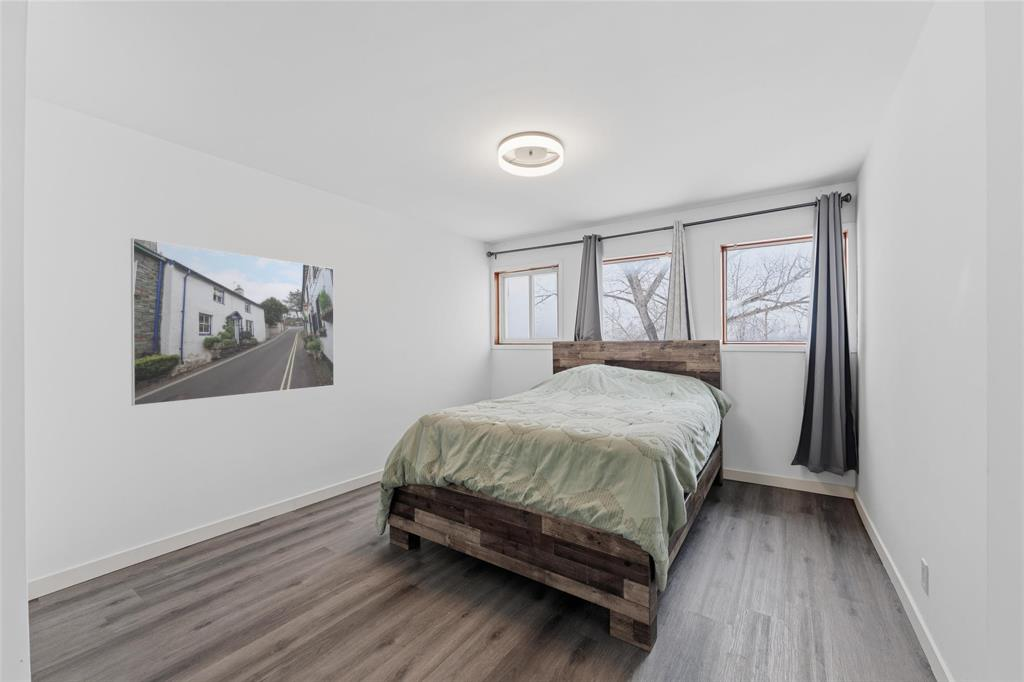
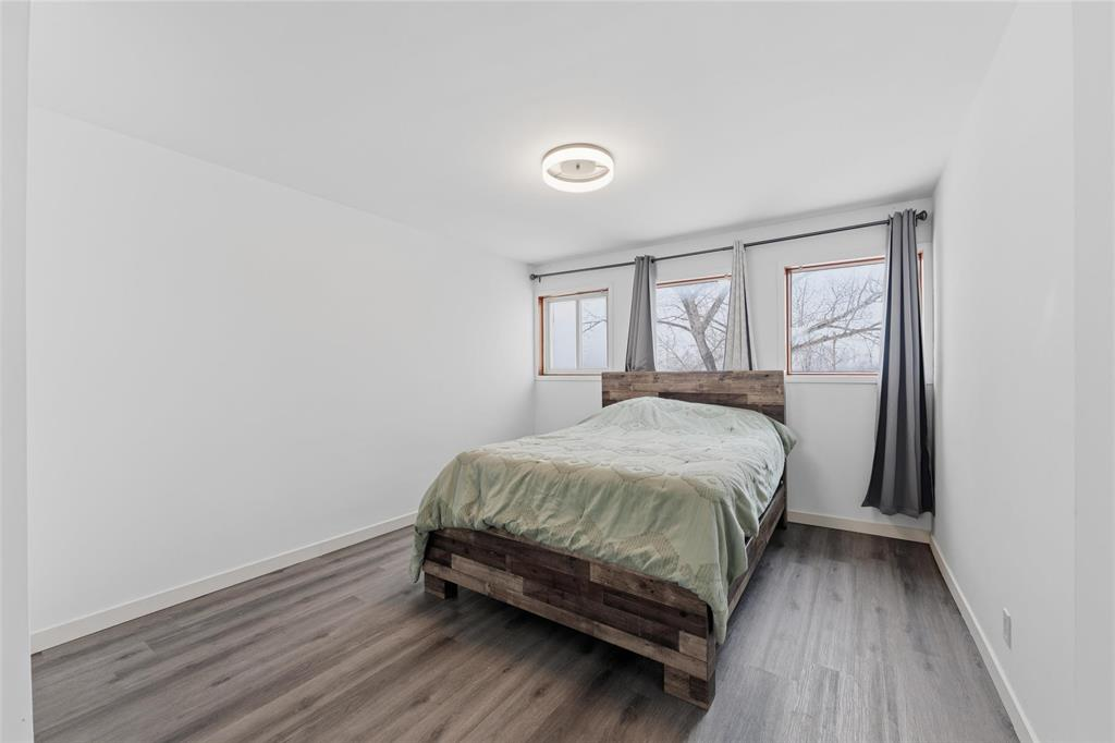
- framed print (250, 324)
